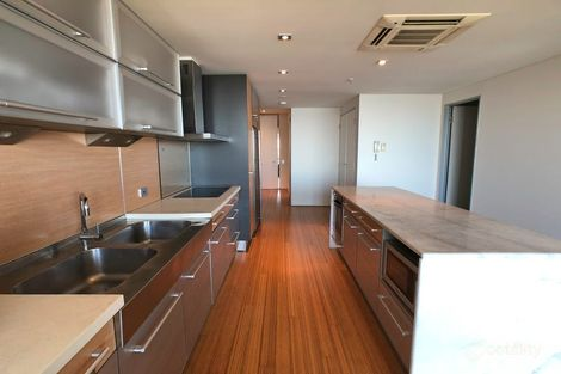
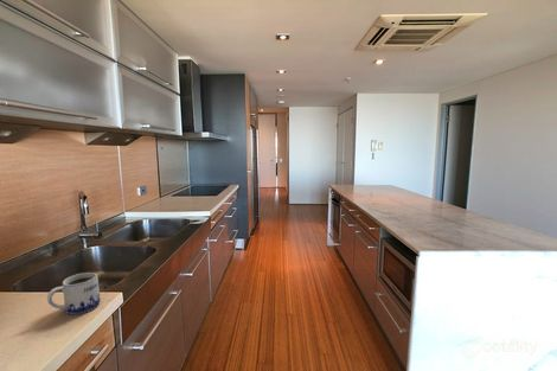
+ mug (77, 294)
